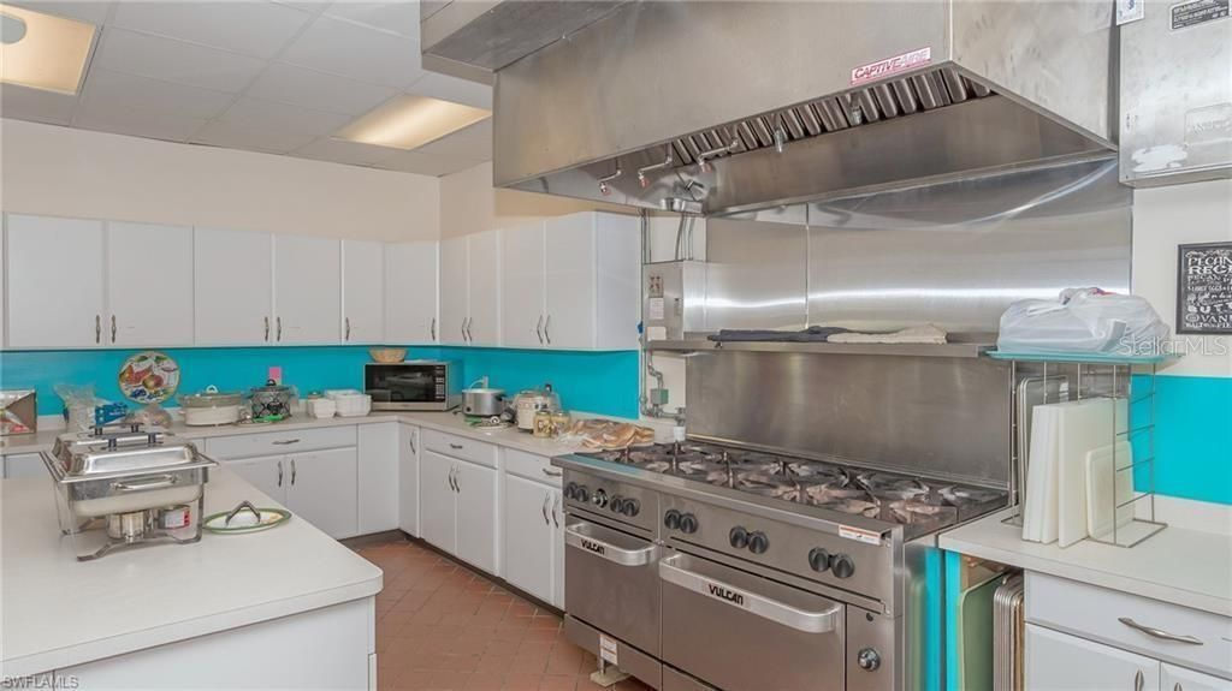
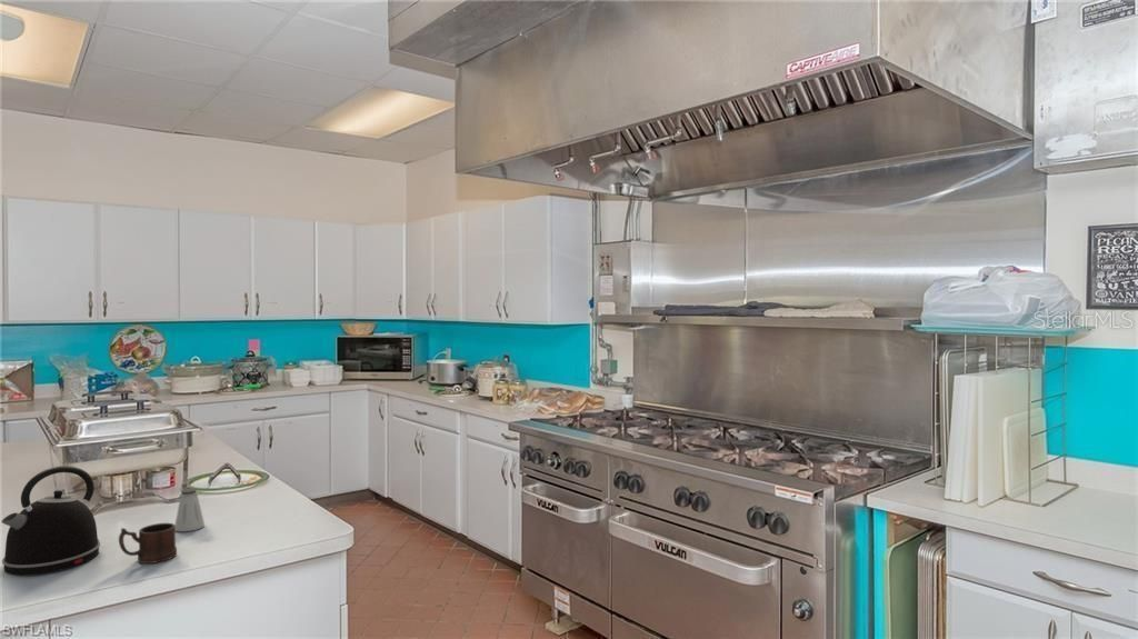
+ saltshaker (189, 508)
+ mug (148, 540)
+ kettle (52, 513)
